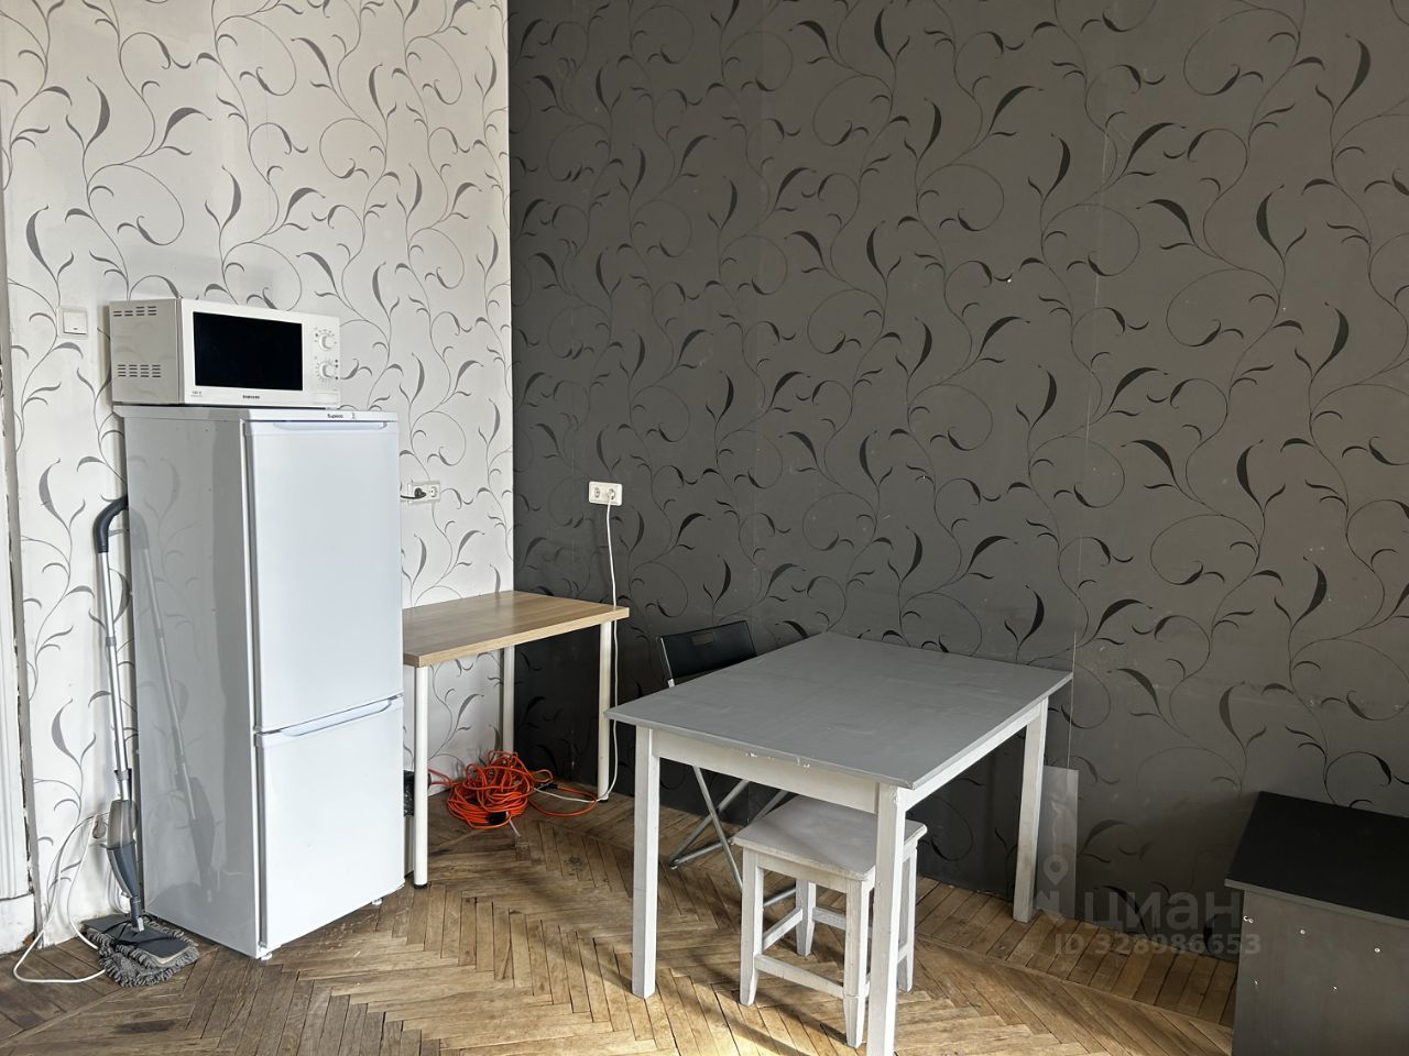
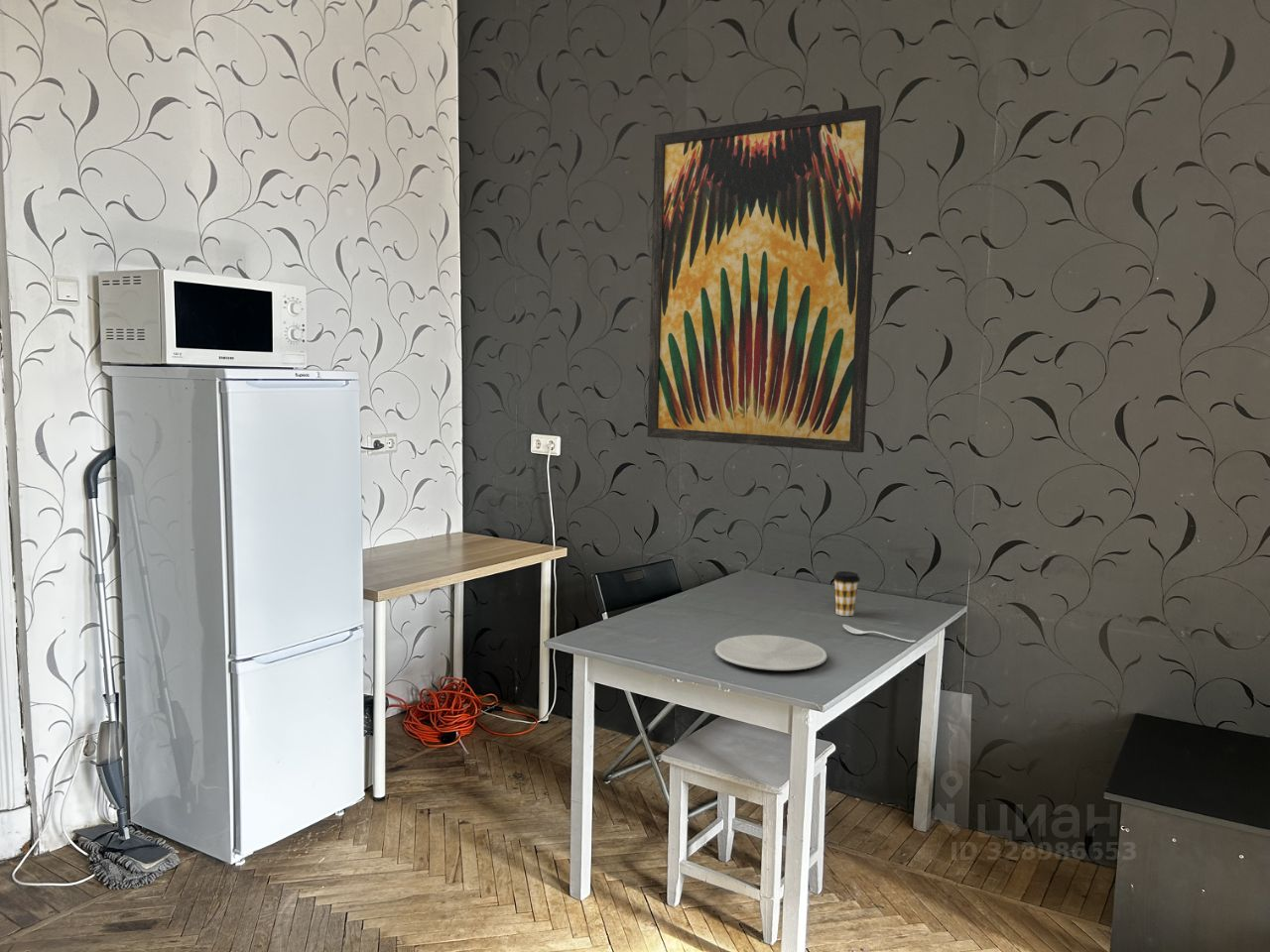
+ spoon (878, 633)
+ coffee cup (845, 593)
+ plate (770, 654)
+ wall art (754, 286)
